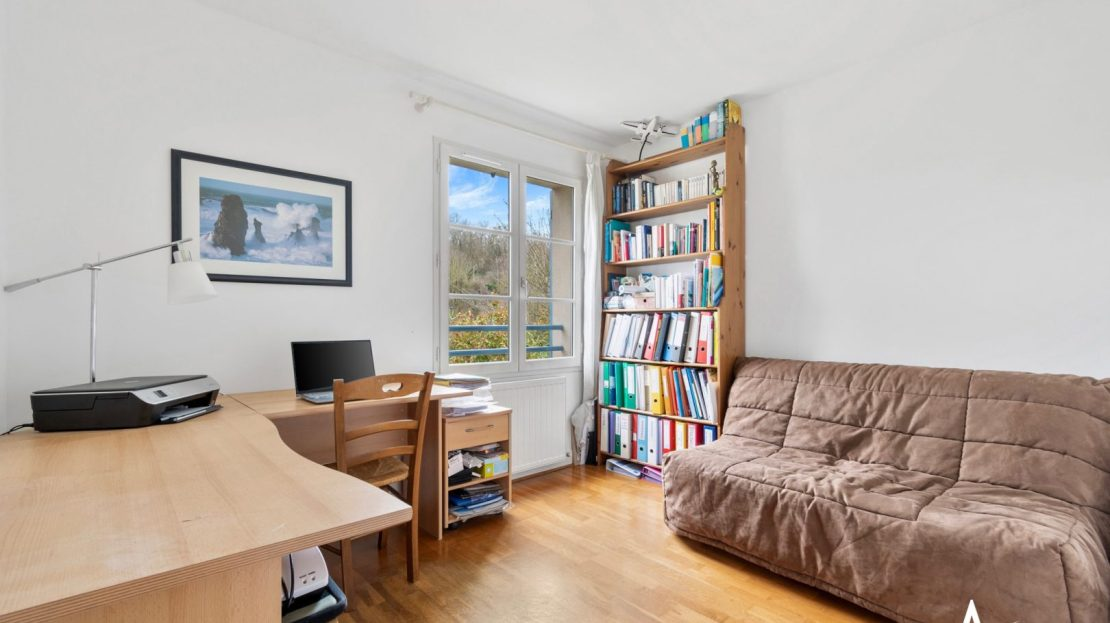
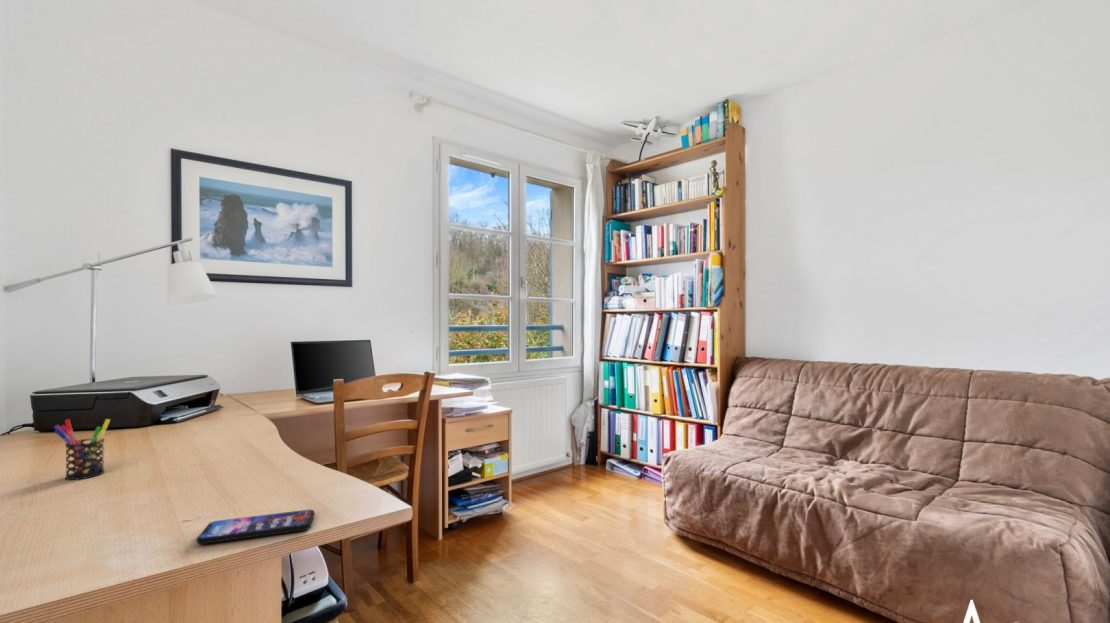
+ smartphone (259, 525)
+ pen holder (85, 446)
